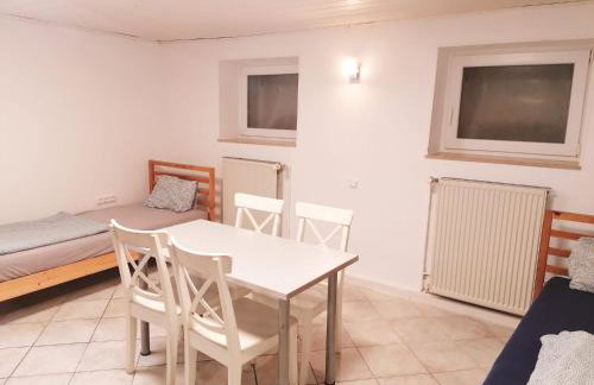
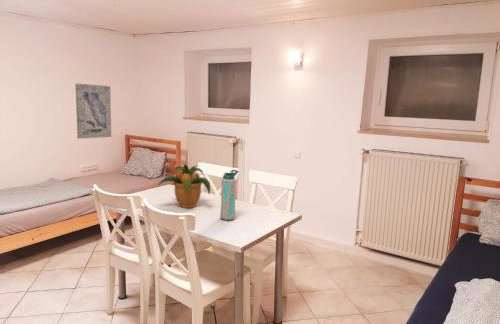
+ potted plant (184, 184)
+ water bottle (229, 194)
+ wall art (94, 111)
